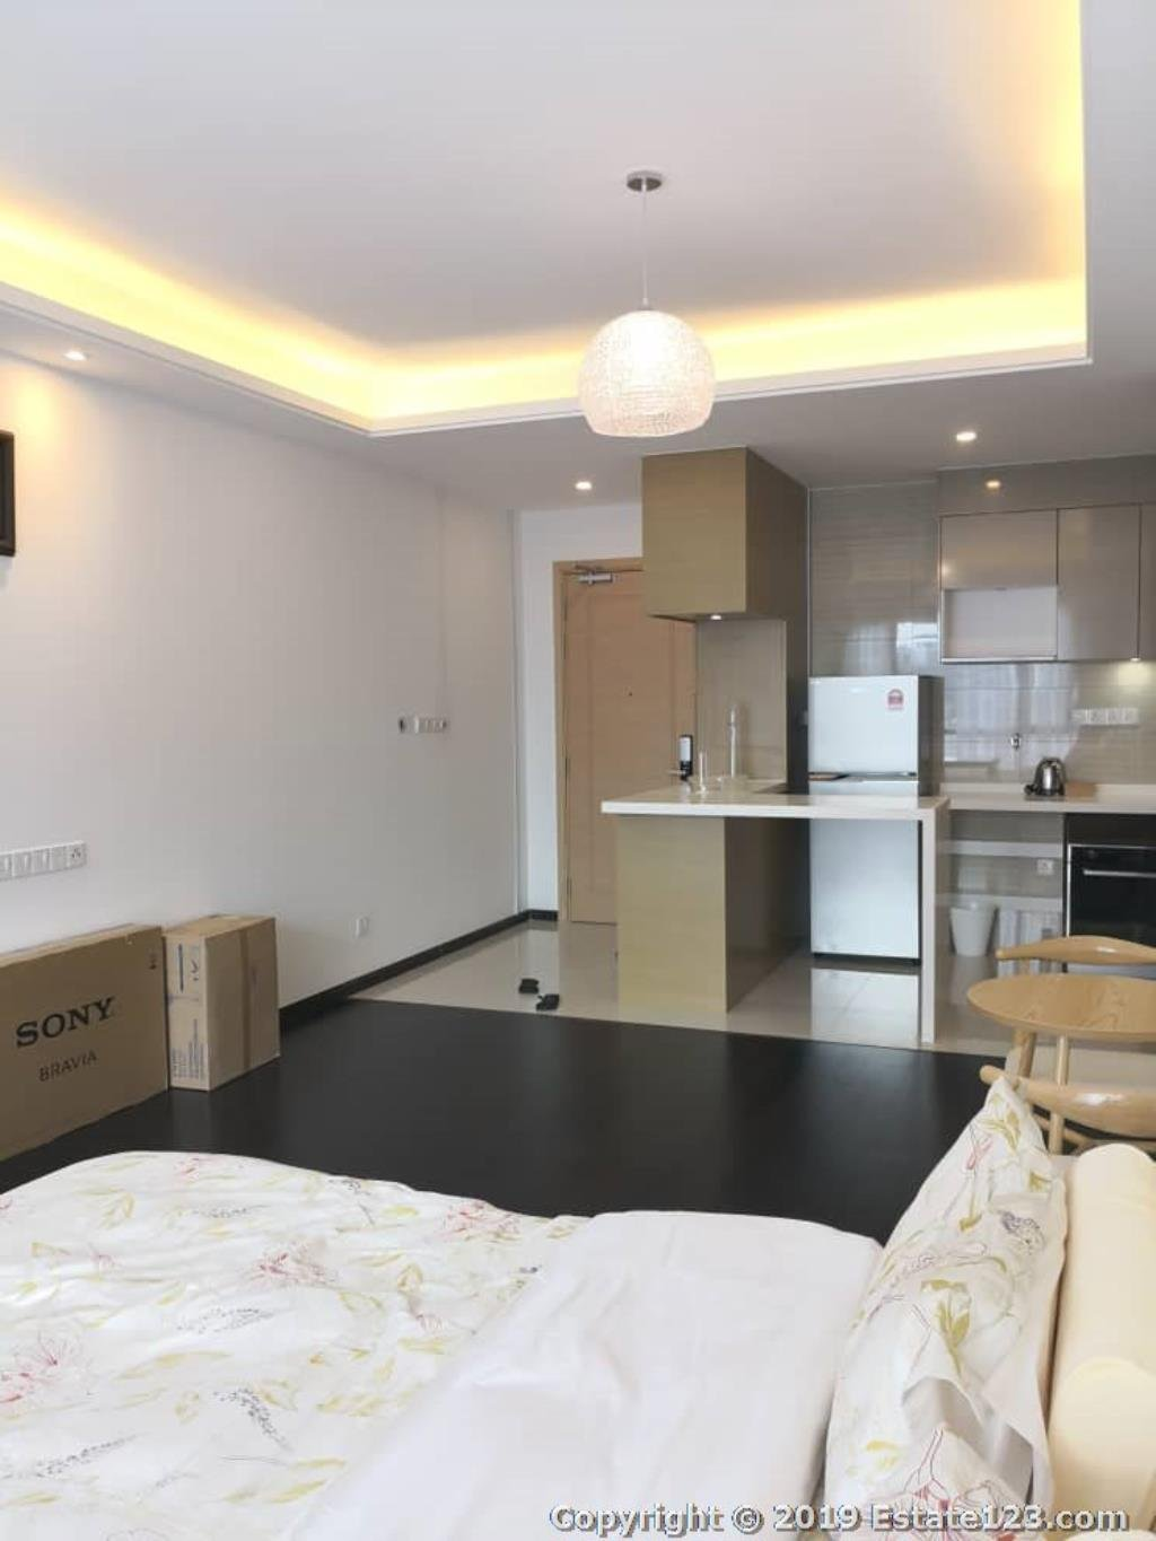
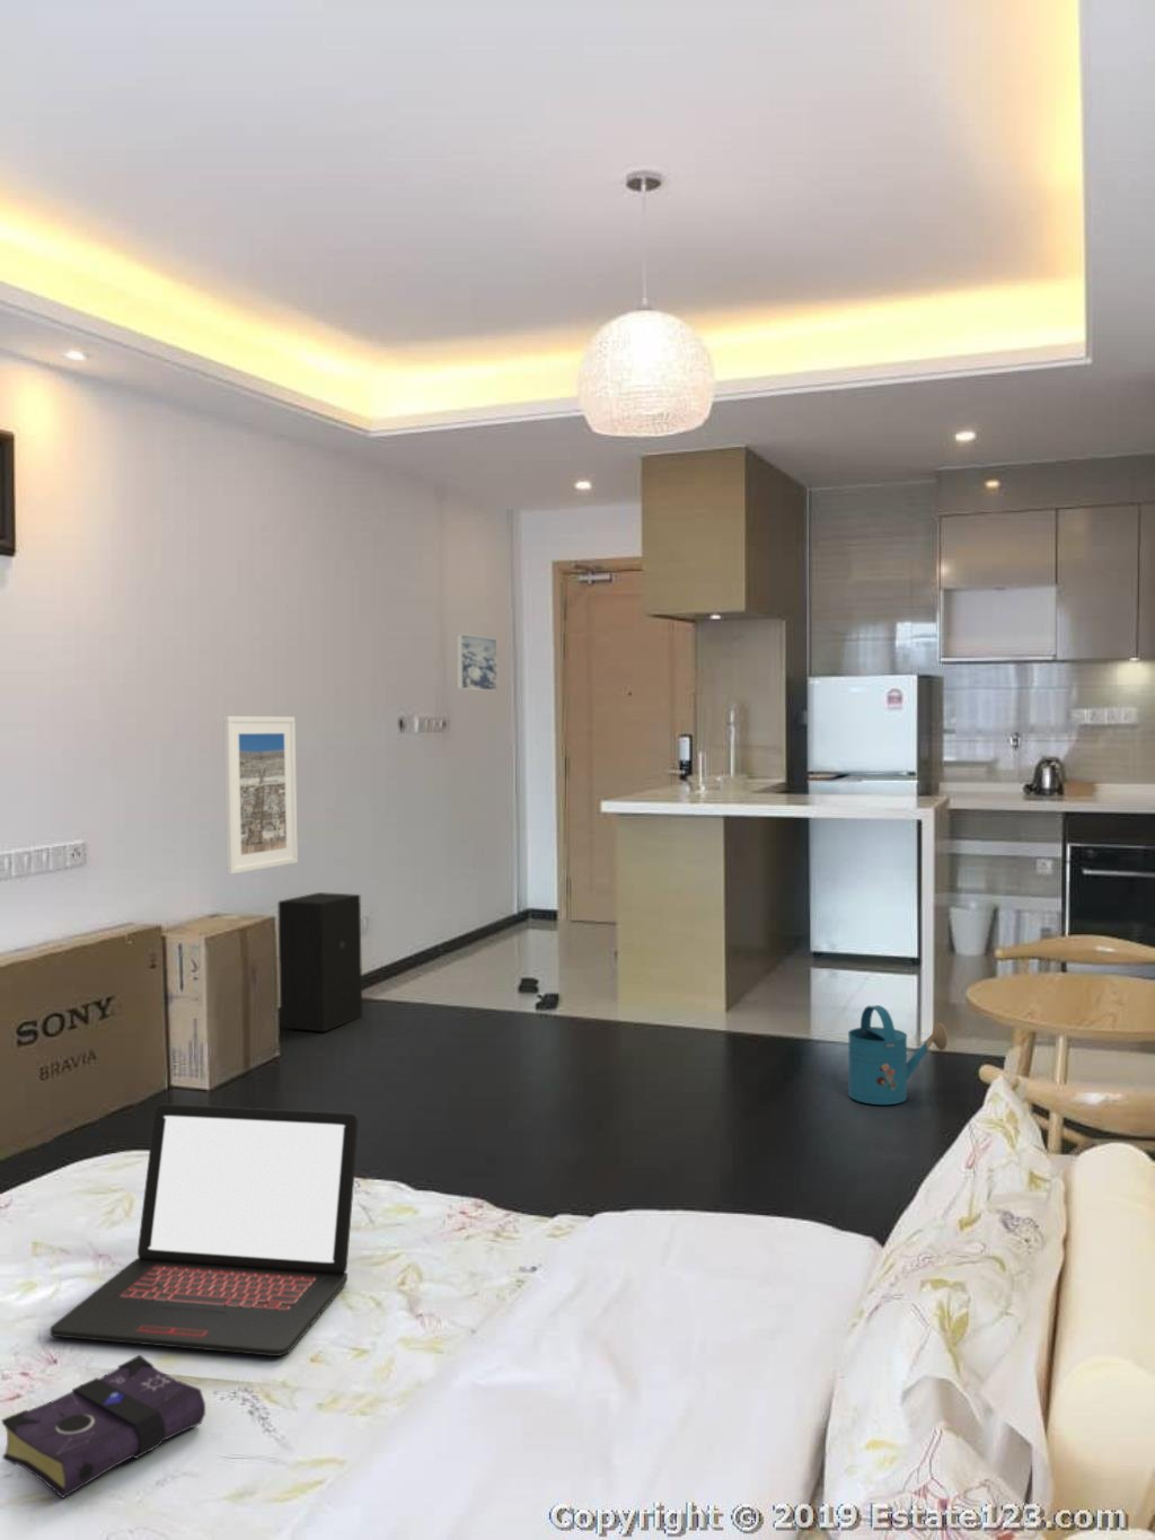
+ laptop (214, 1218)
+ book (106, 1422)
+ watering can (897, 1050)
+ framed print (262, 792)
+ speaker (319, 960)
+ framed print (477, 663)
